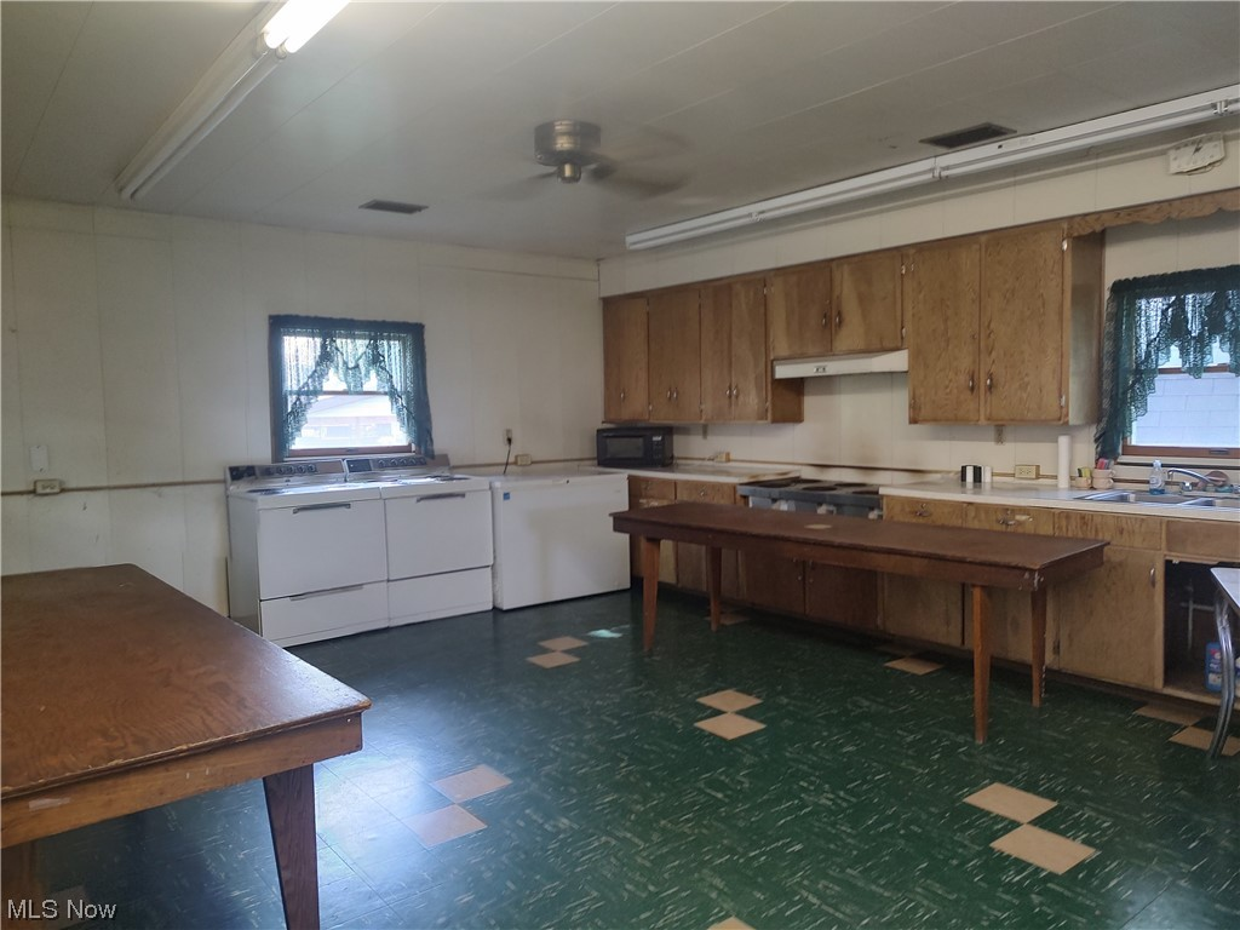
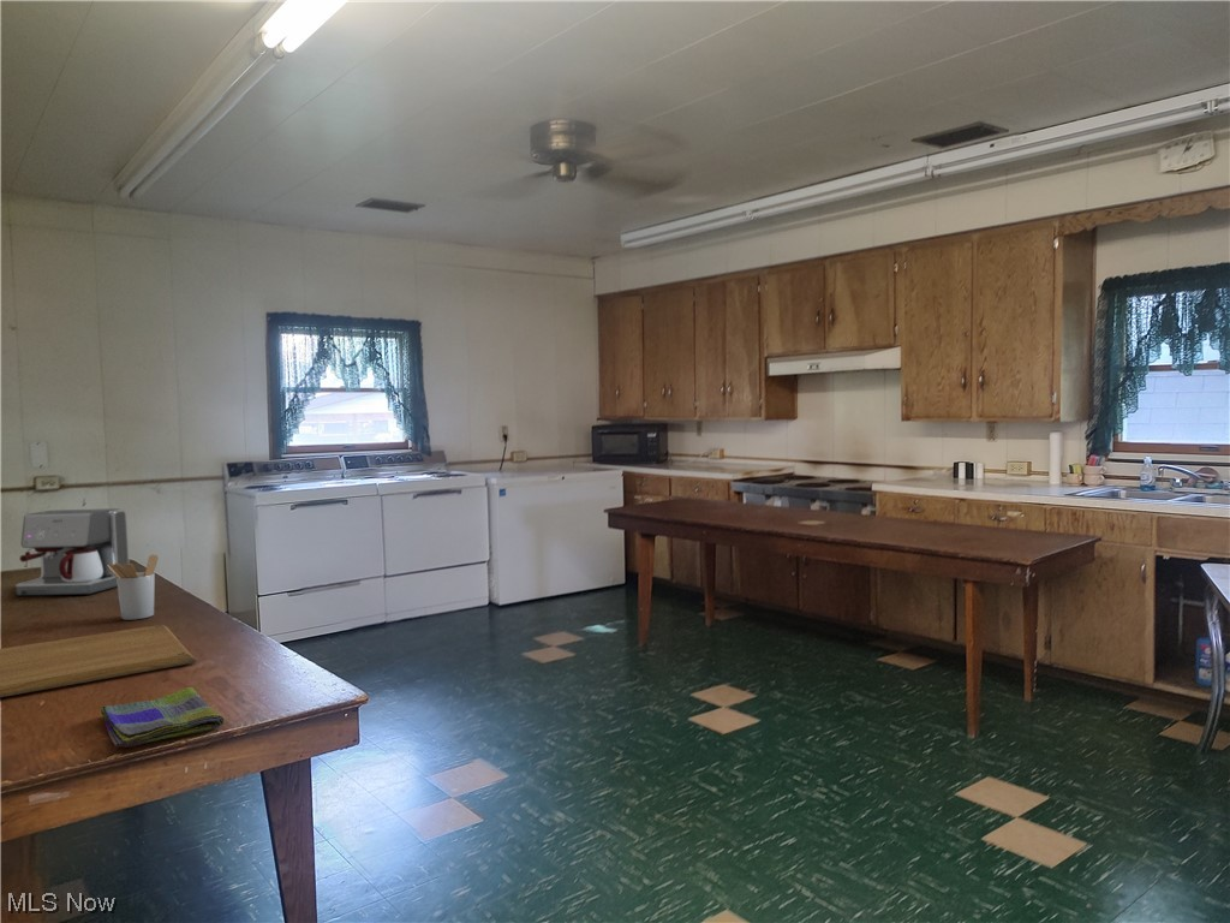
+ dish towel (161, 715)
+ chopping board (83, 656)
+ utensil holder (131, 586)
+ coffee maker (72, 549)
